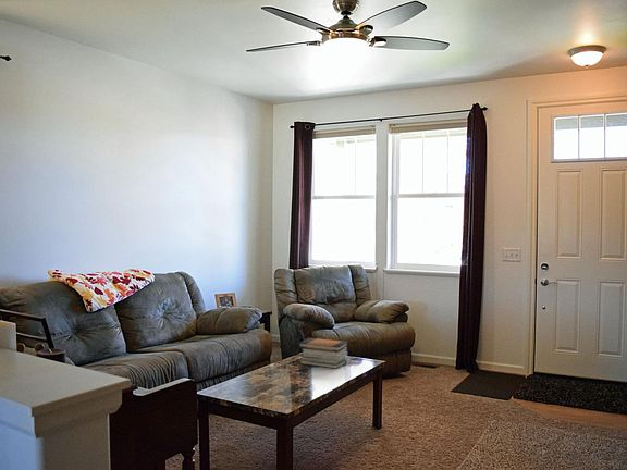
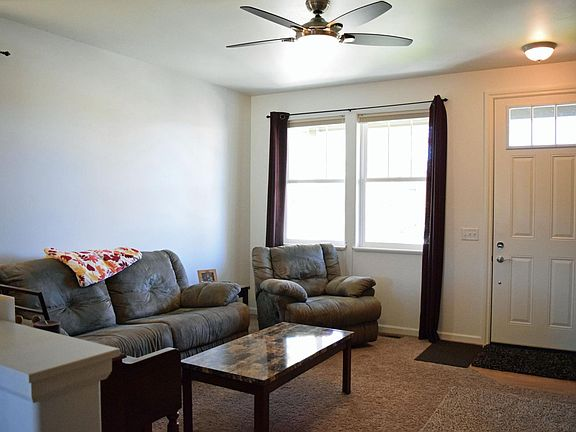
- book stack (323, 352)
